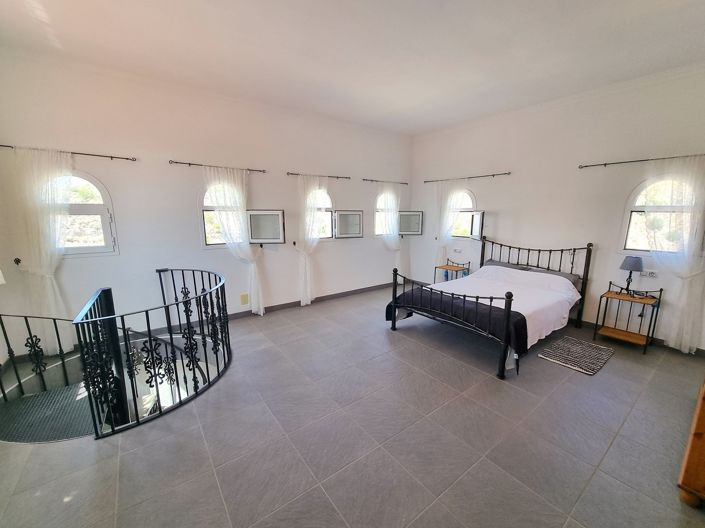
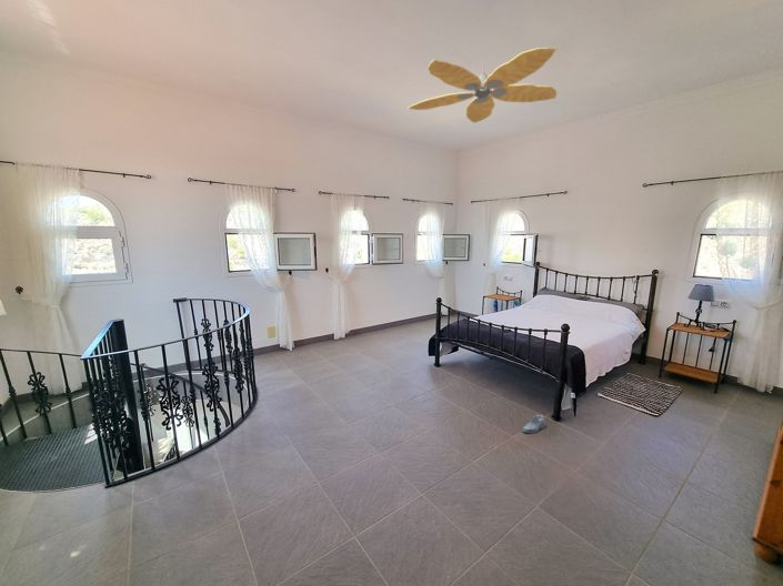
+ shoe (533, 423)
+ ceiling fan (479, 82)
